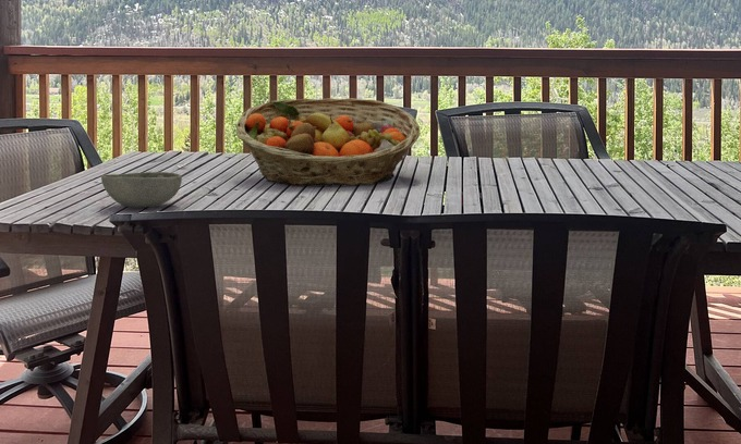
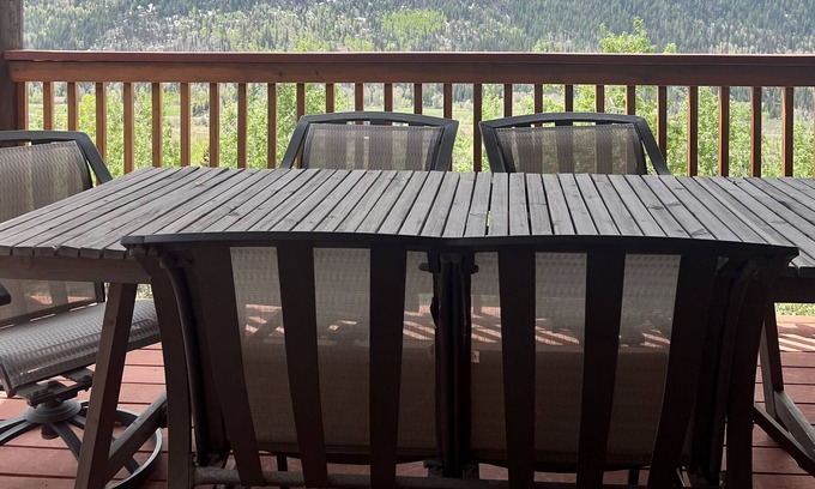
- bowl (142, 188)
- fruit basket (328, 139)
